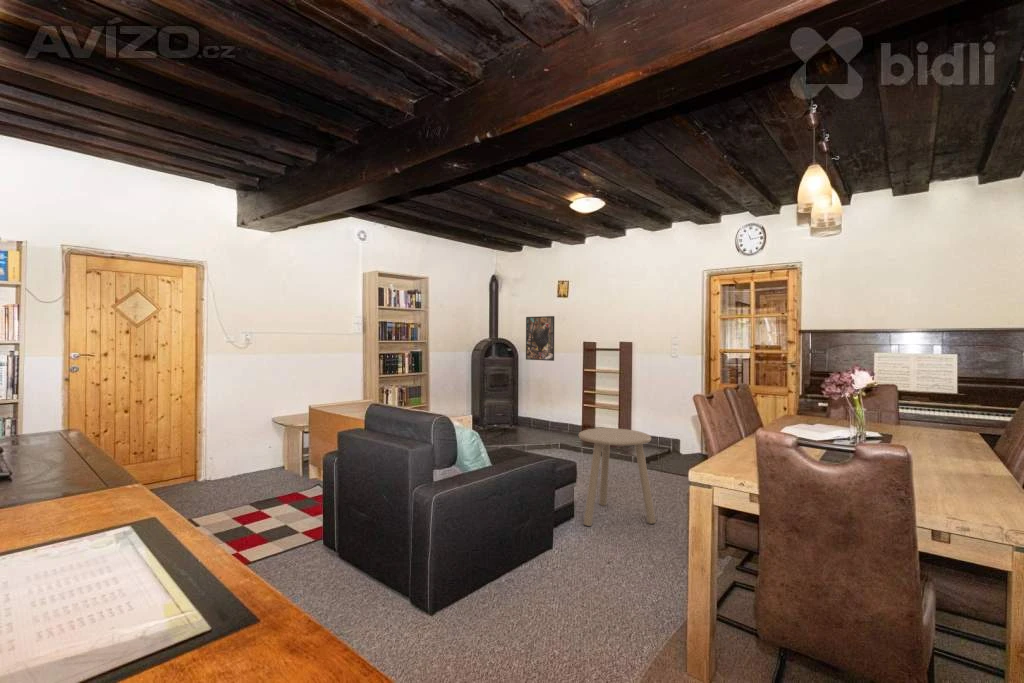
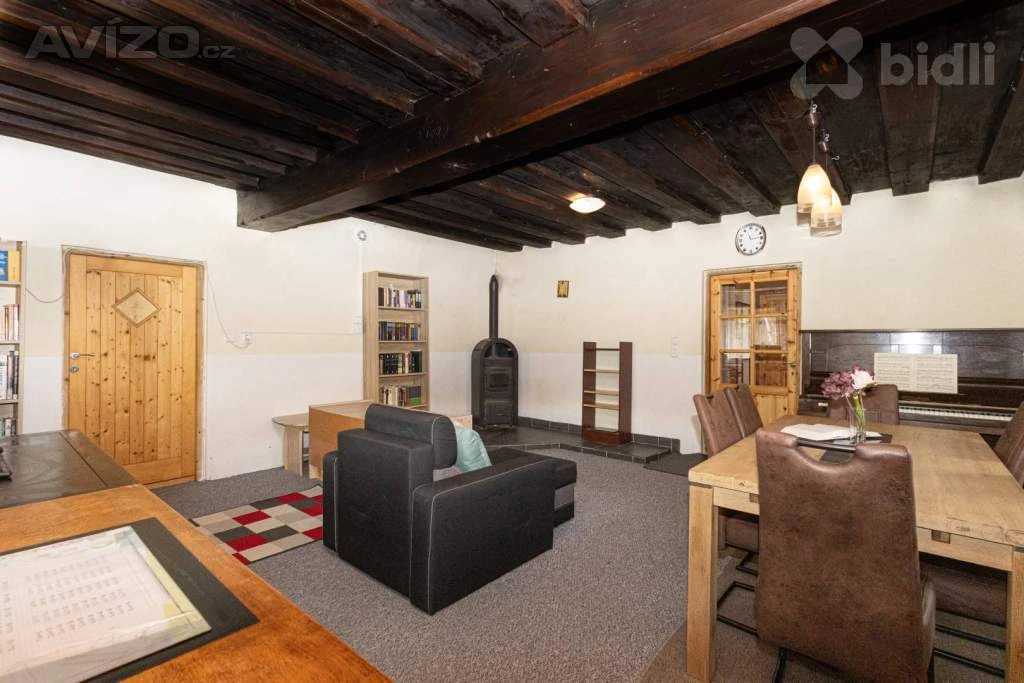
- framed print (539, 338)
- side table (607, 475)
